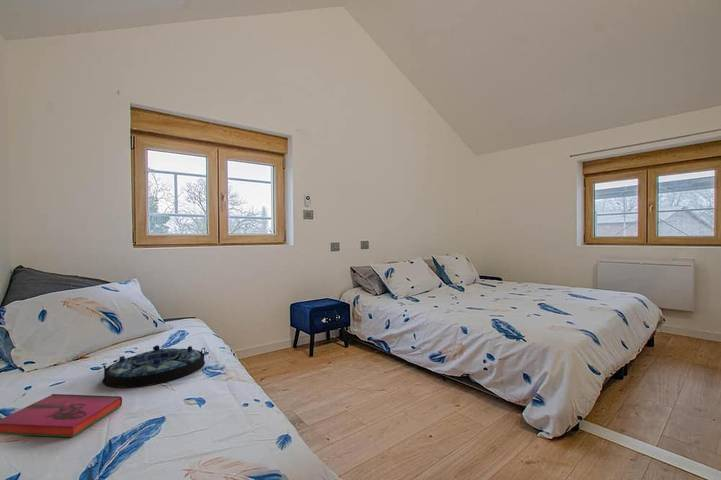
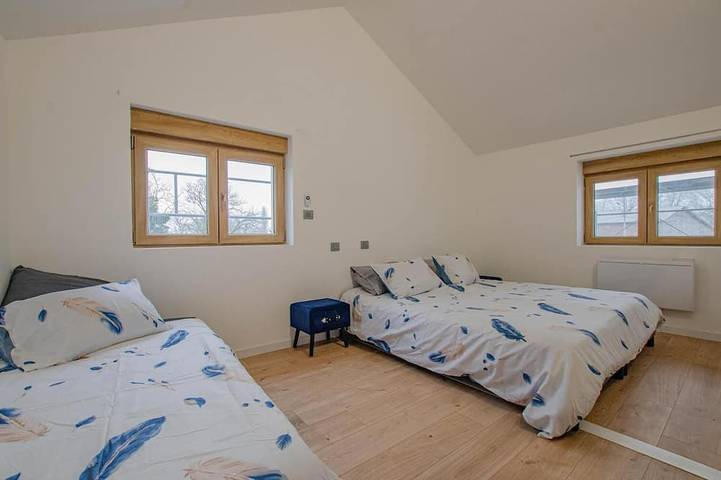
- hardback book (62, 413)
- serving tray (157, 360)
